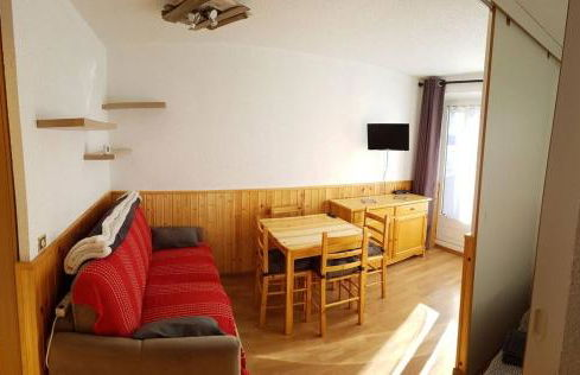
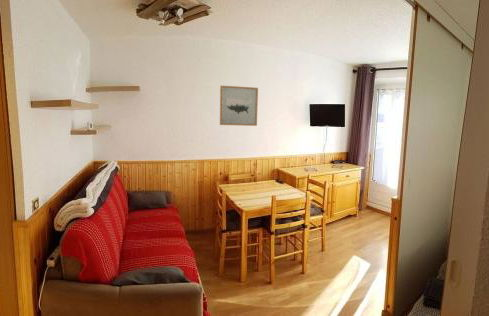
+ wall art (239, 106)
